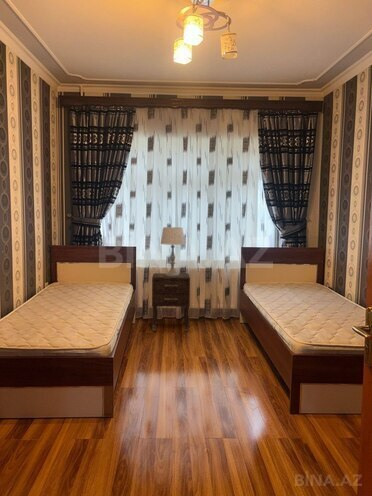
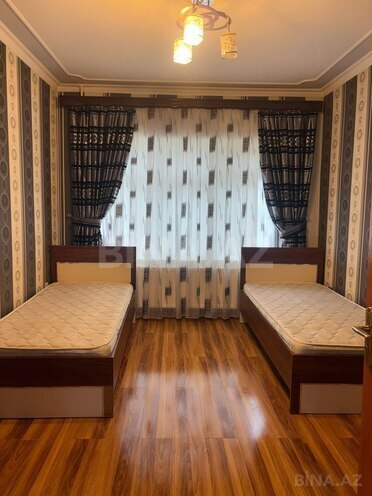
- table lamp (172, 251)
- nightstand (170, 301)
